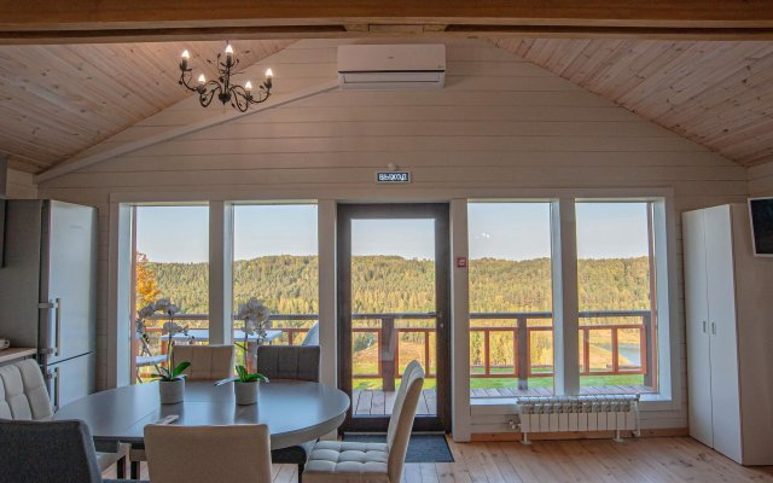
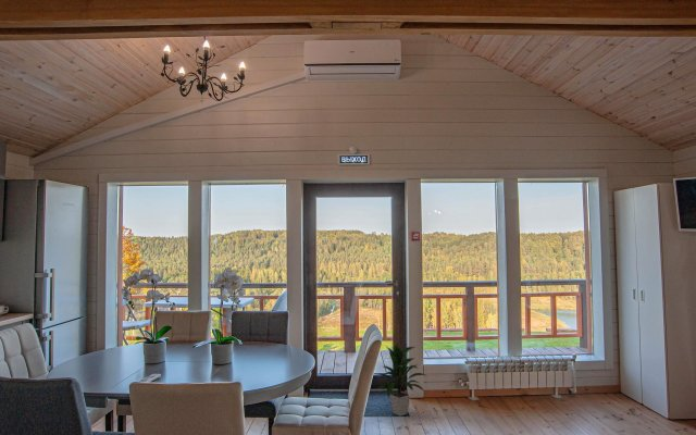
+ indoor plant (398, 376)
